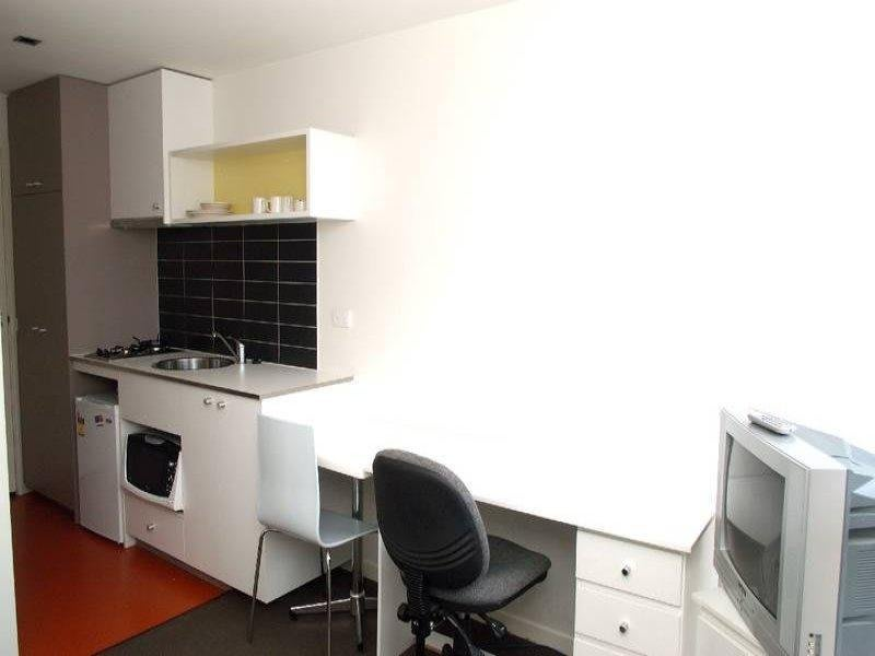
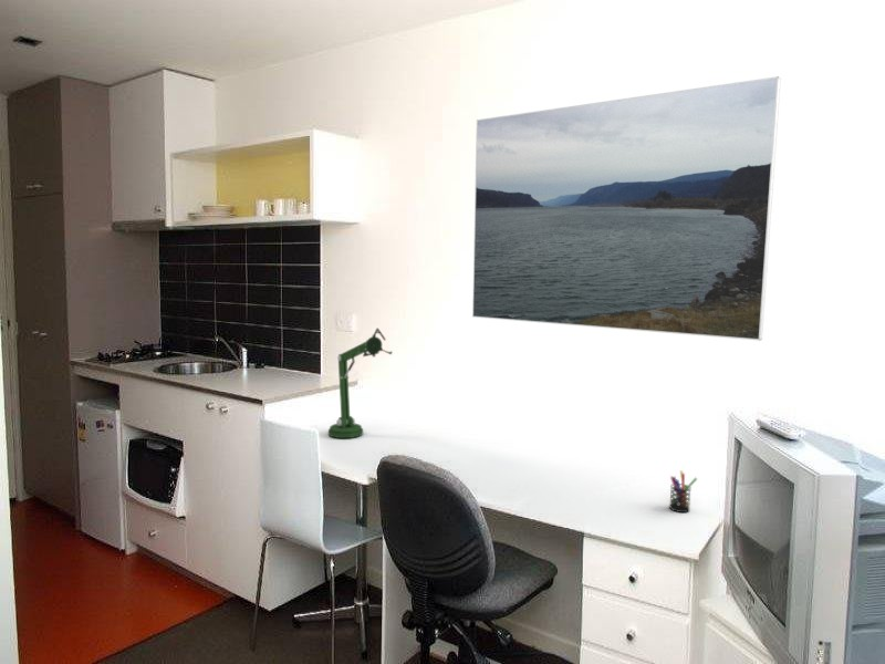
+ desk lamp (347, 383)
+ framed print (602, 216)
+ pen holder (683, 490)
